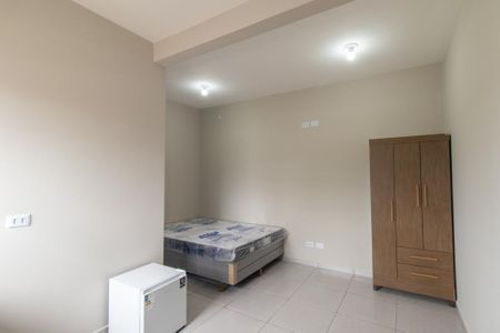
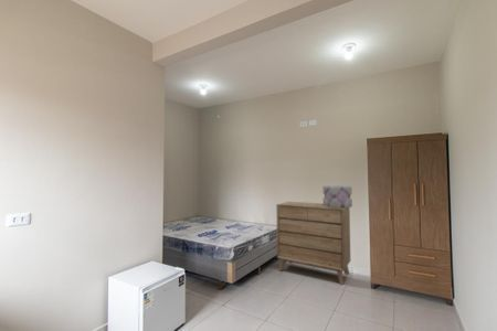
+ dresser (313, 238)
+ decorative cube (337, 195)
